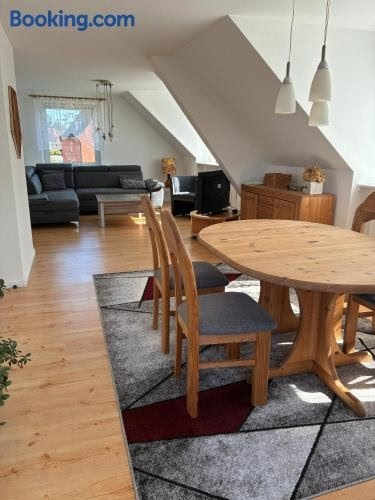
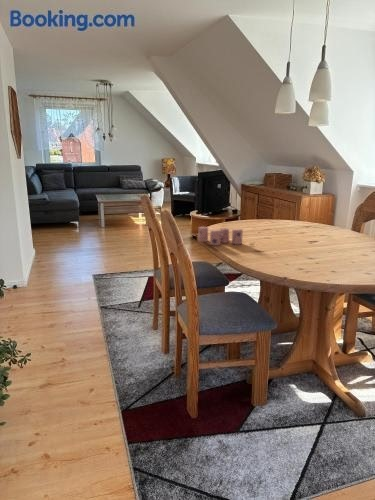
+ candle (219, 235)
